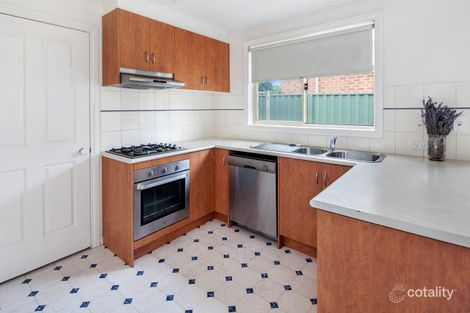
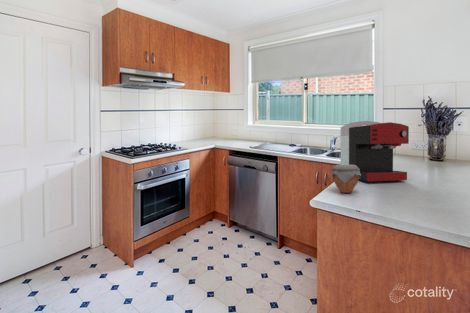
+ coffee maker (376, 149)
+ jar (345, 178)
